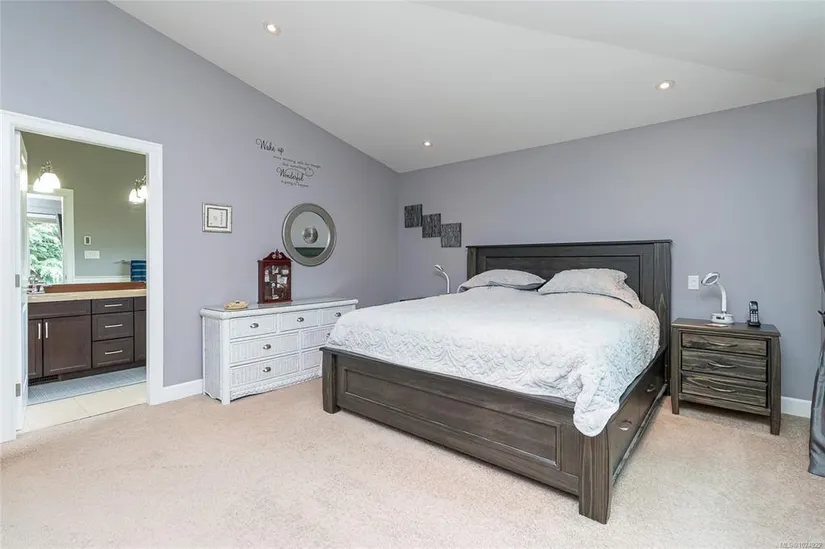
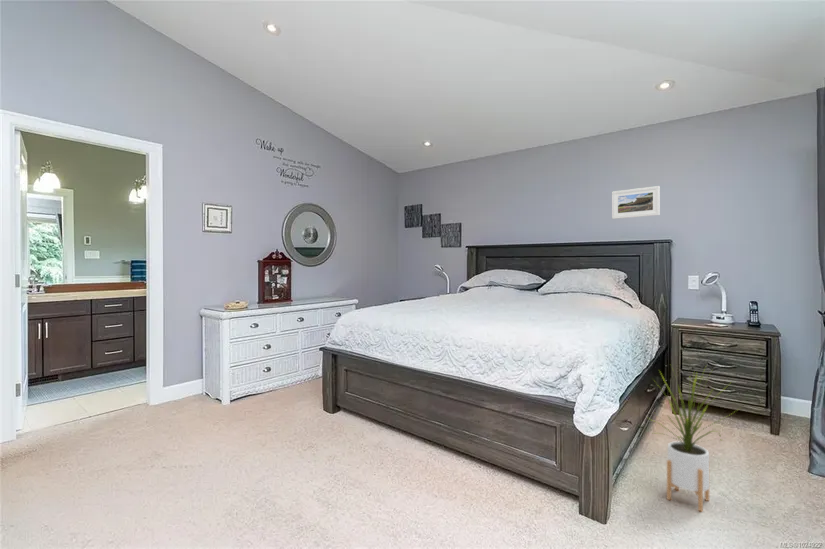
+ house plant (685, 431)
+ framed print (635, 203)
